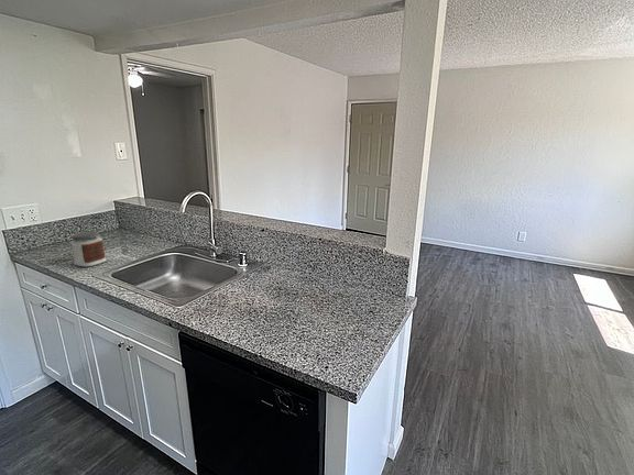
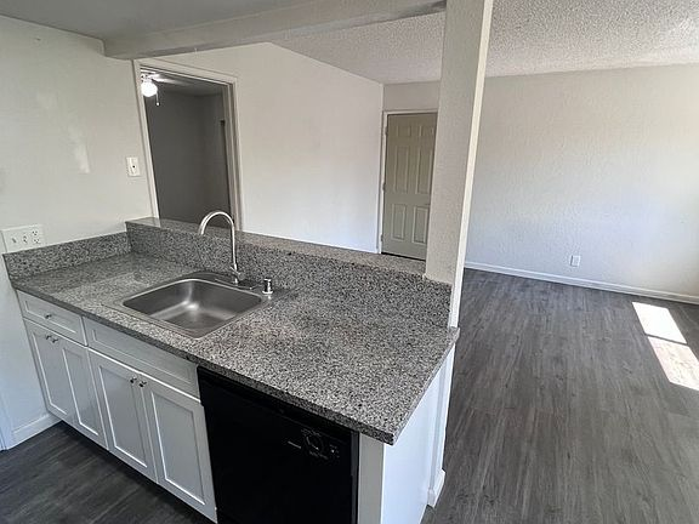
- jar (88, 247)
